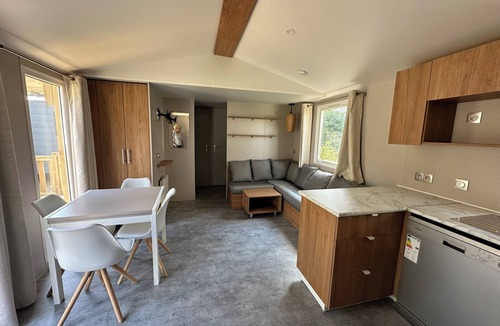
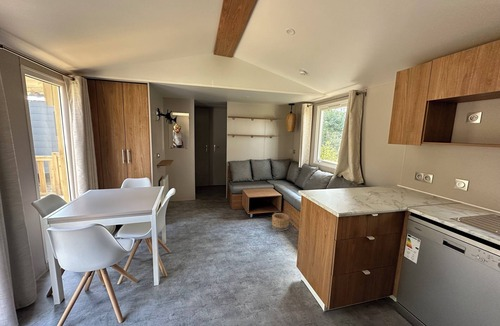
+ basket (280, 221)
